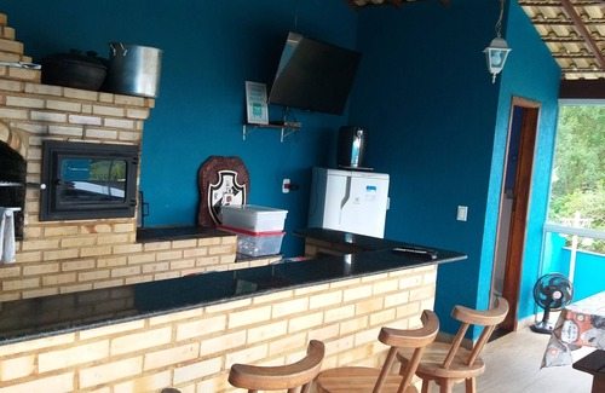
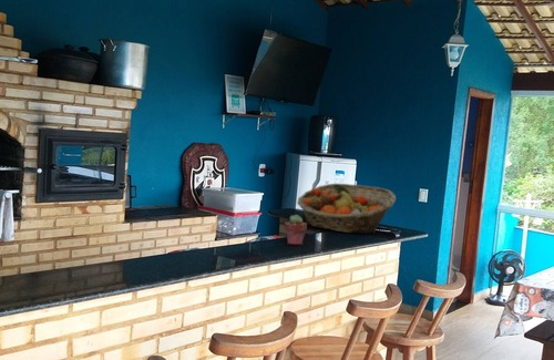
+ potted succulent (295, 228)
+ fruit basket (345, 206)
